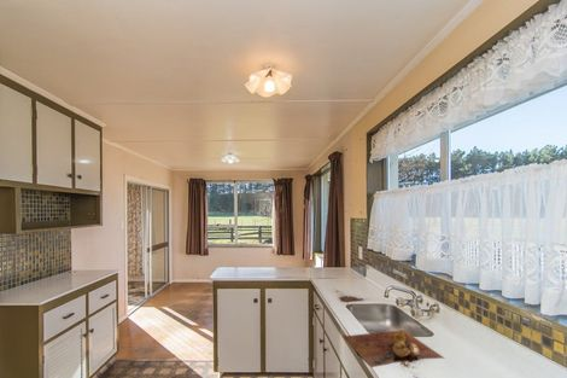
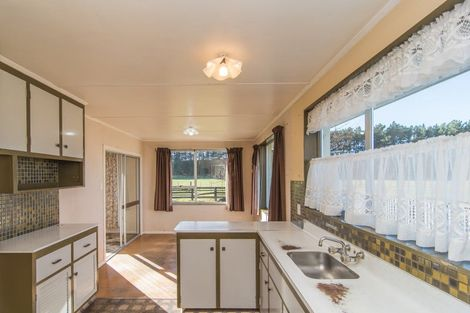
- cutting board (398, 347)
